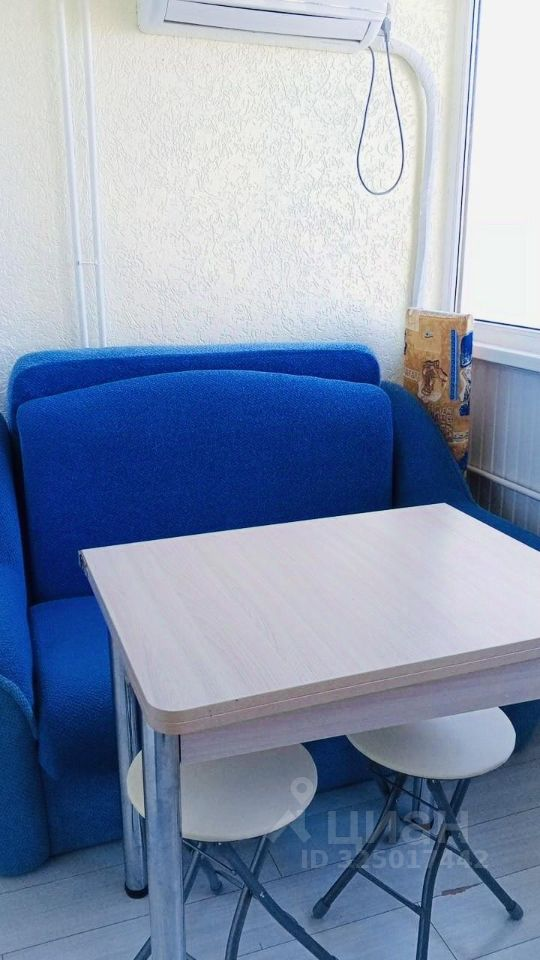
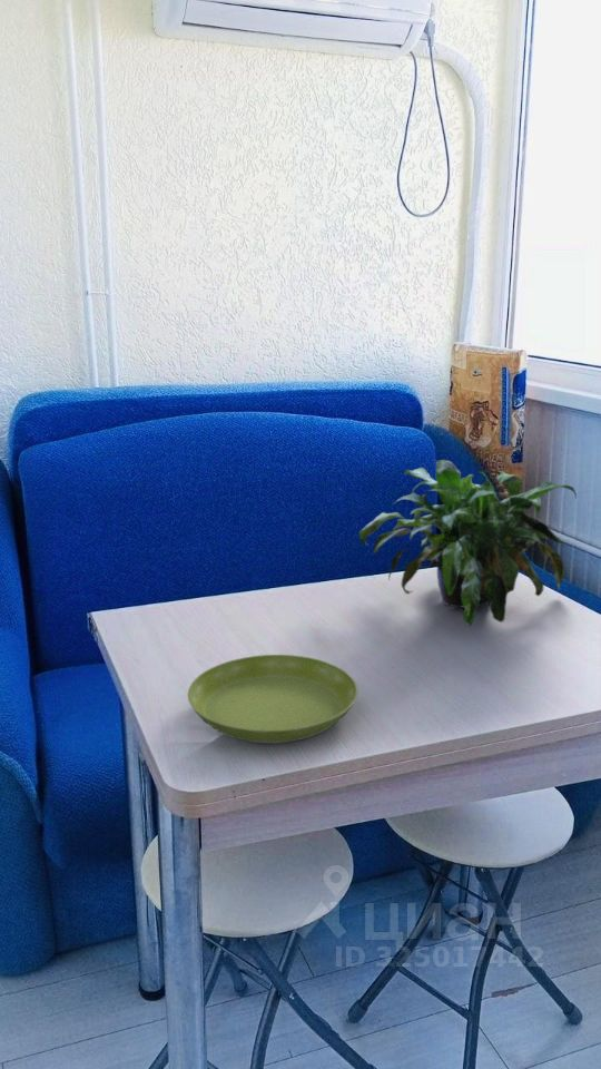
+ saucer (273, 699)
+ potted plant (462, 530)
